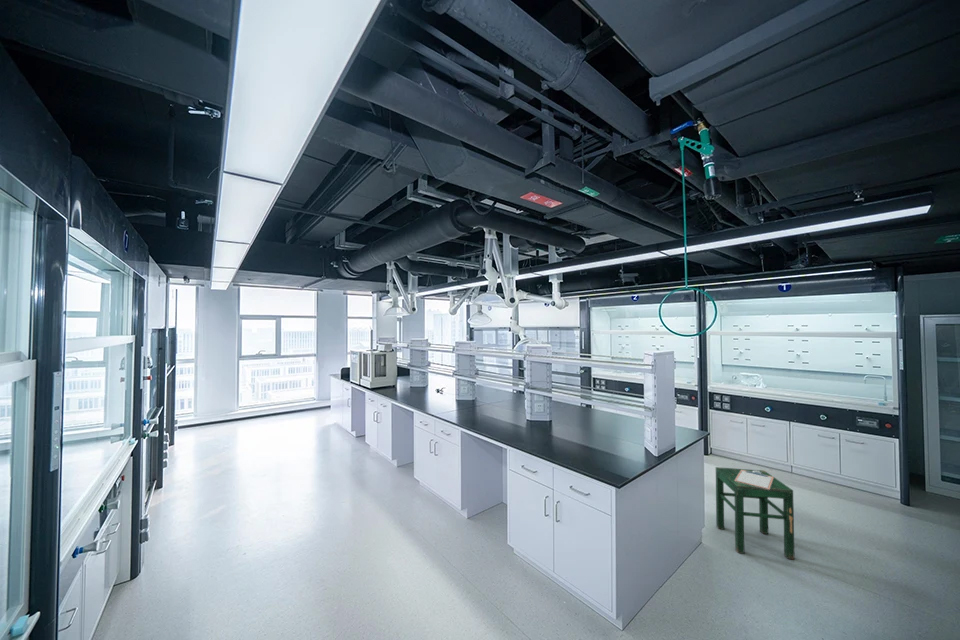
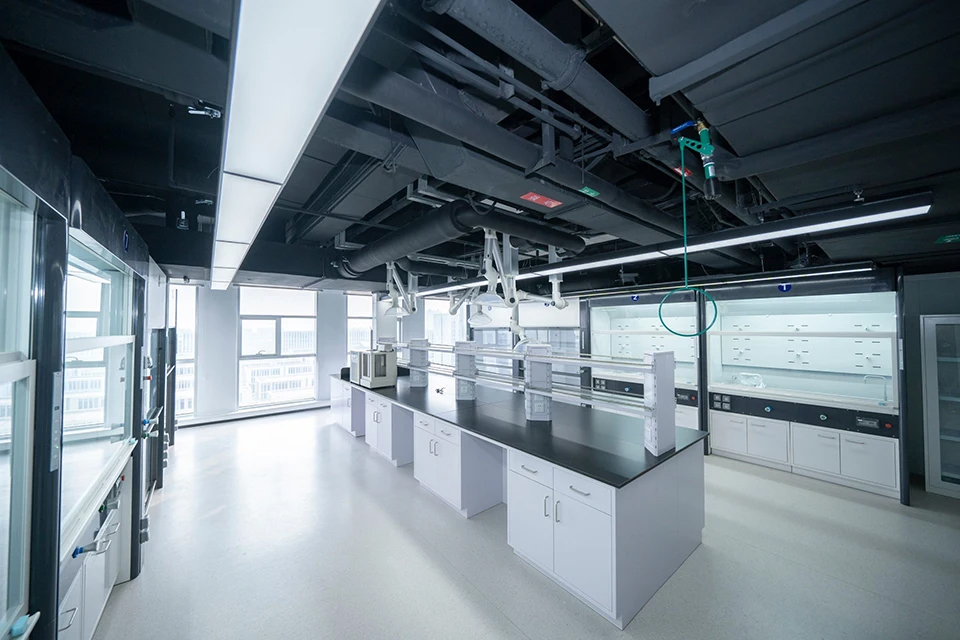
- clipboard (754, 477)
- stool (749, 512)
